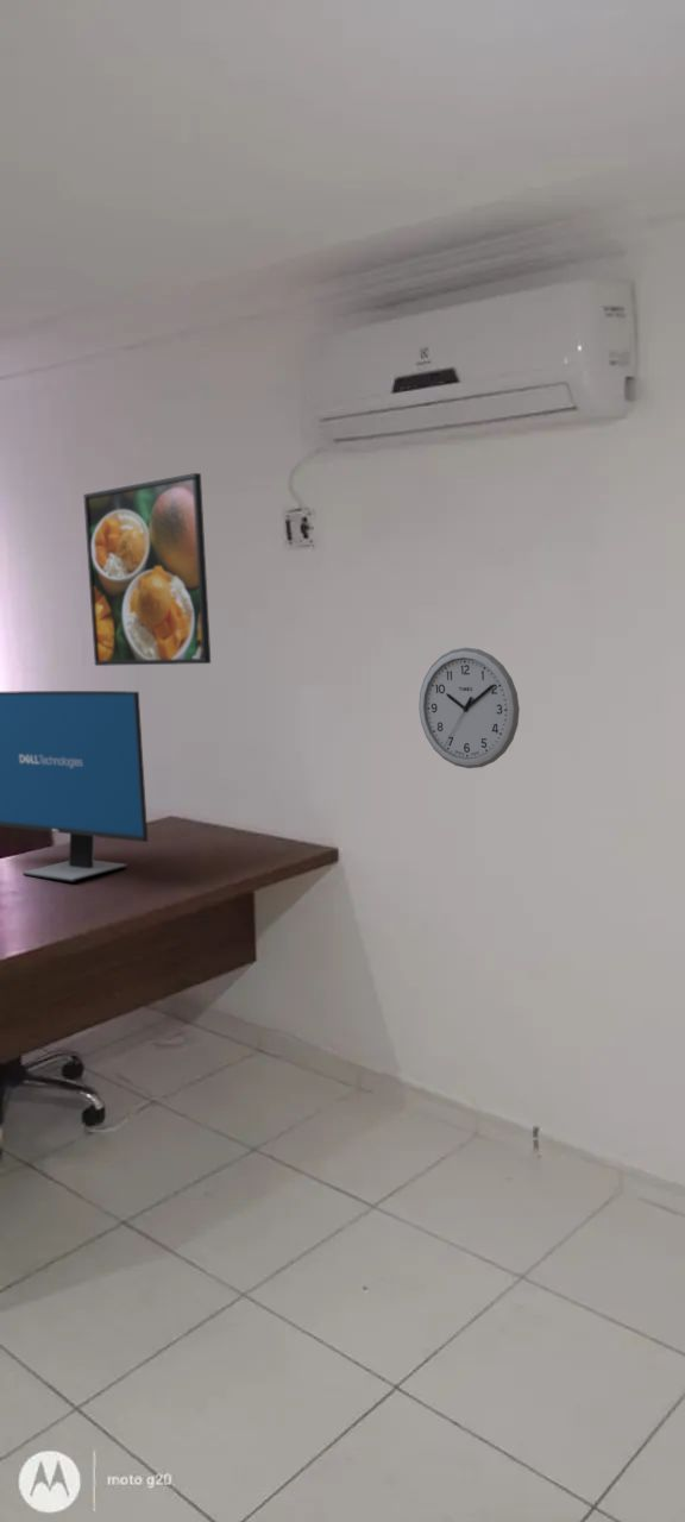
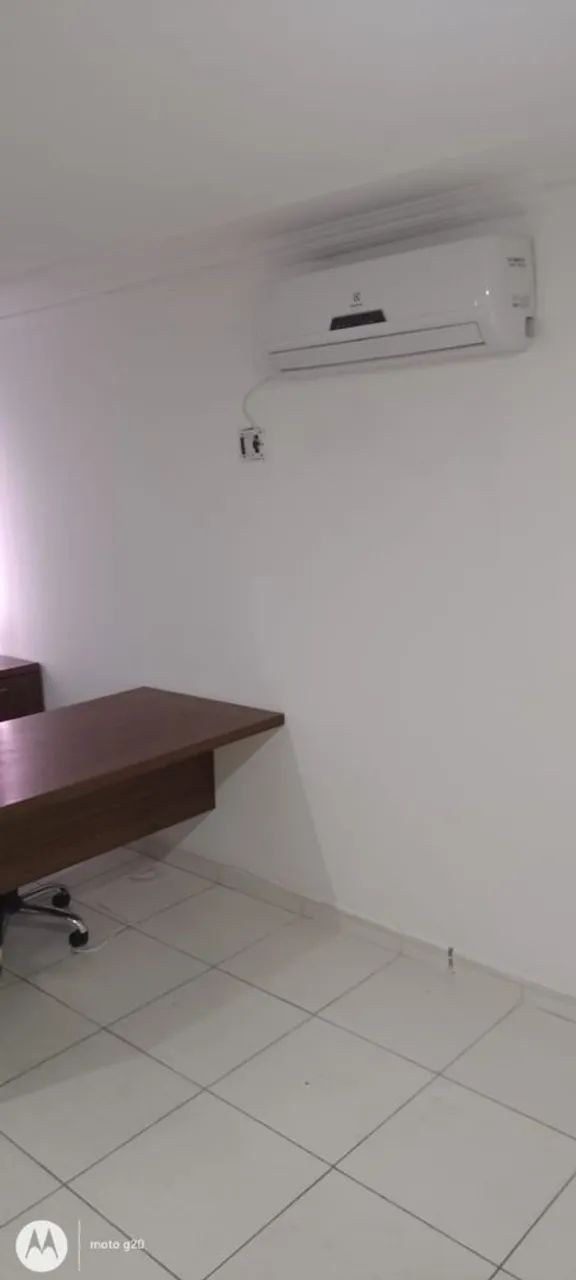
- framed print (144, 574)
- computer monitor (69, 781)
- wall clock (465, 707)
